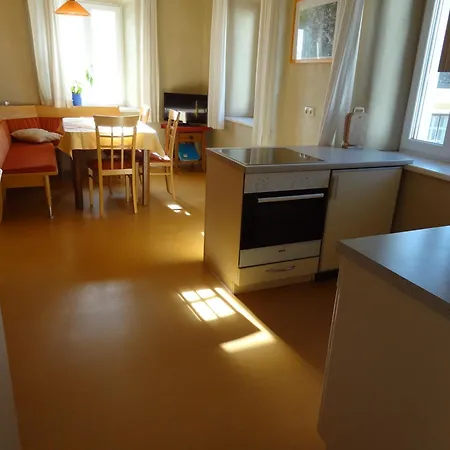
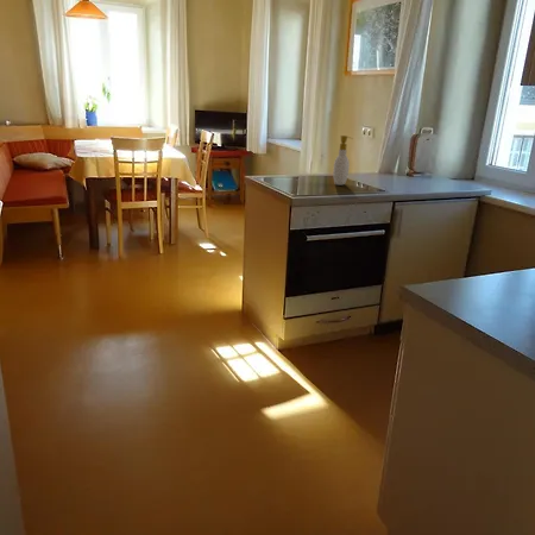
+ soap bottle (342, 159)
